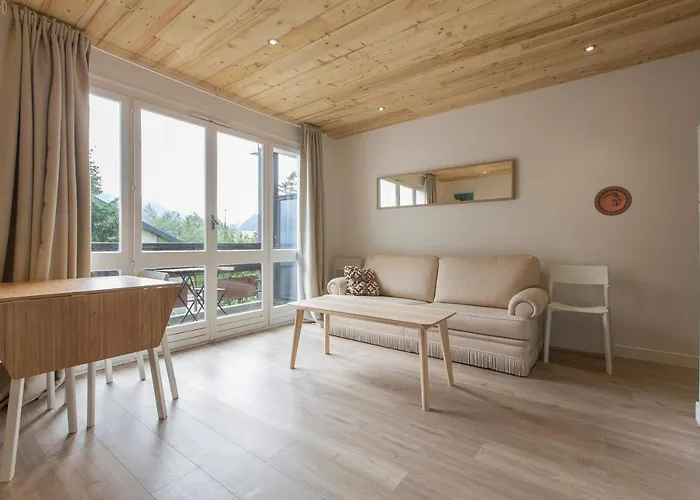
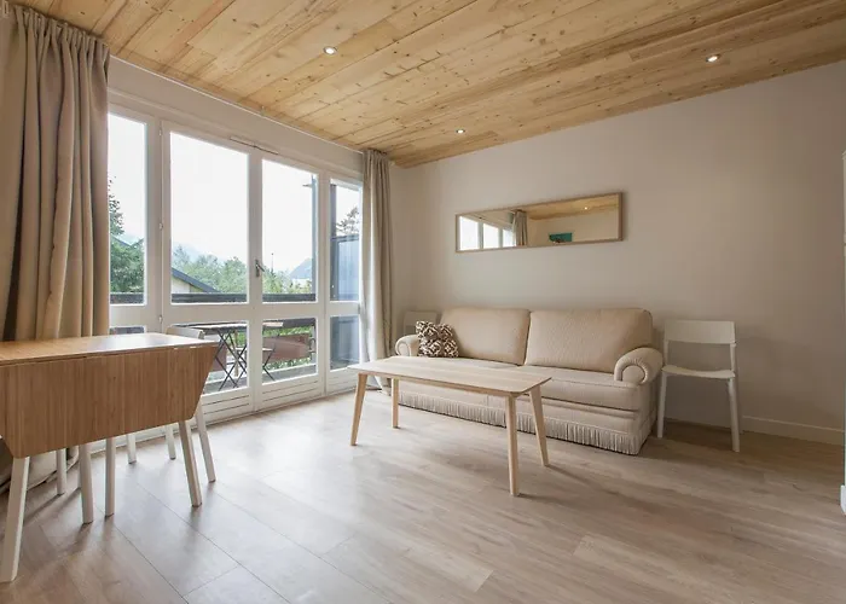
- decorative plate (612, 201)
